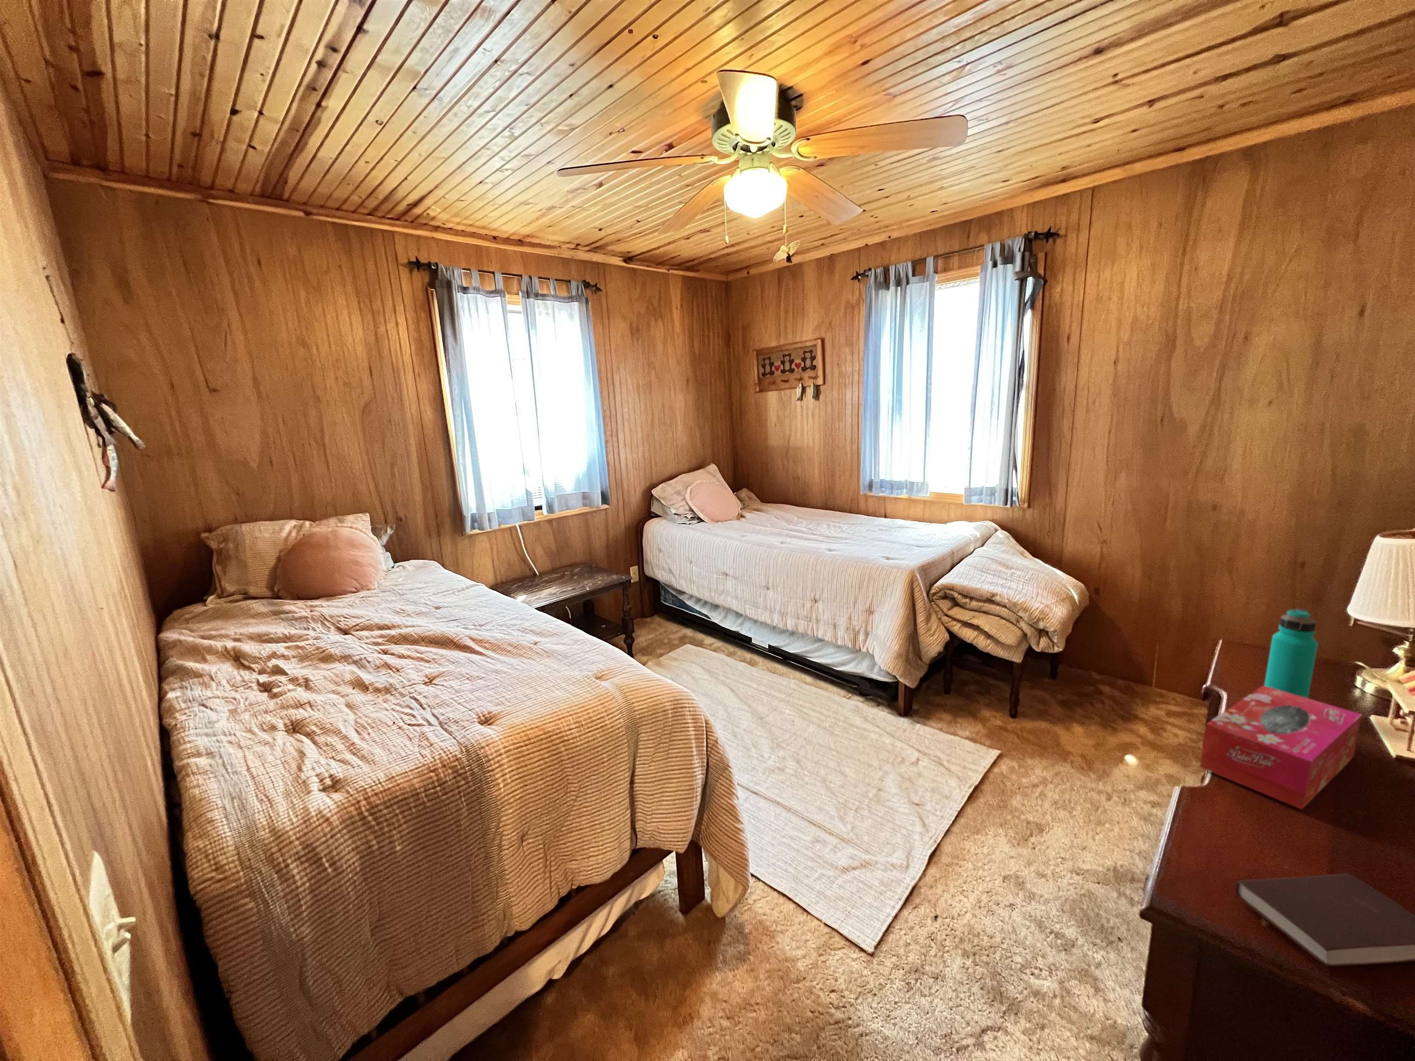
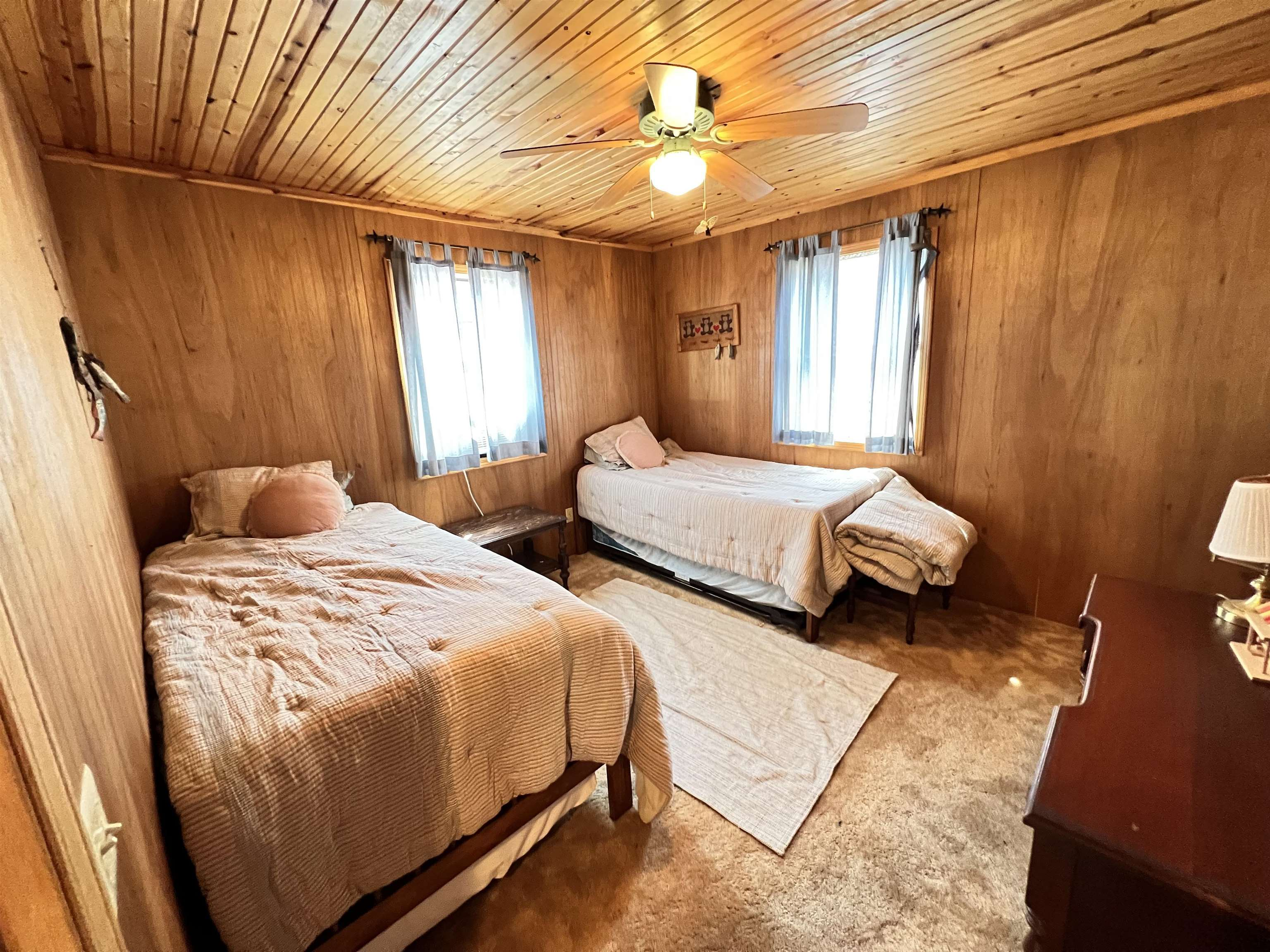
- book (1338, 915)
- water bottle (1291, 661)
- tissue box (1280, 740)
